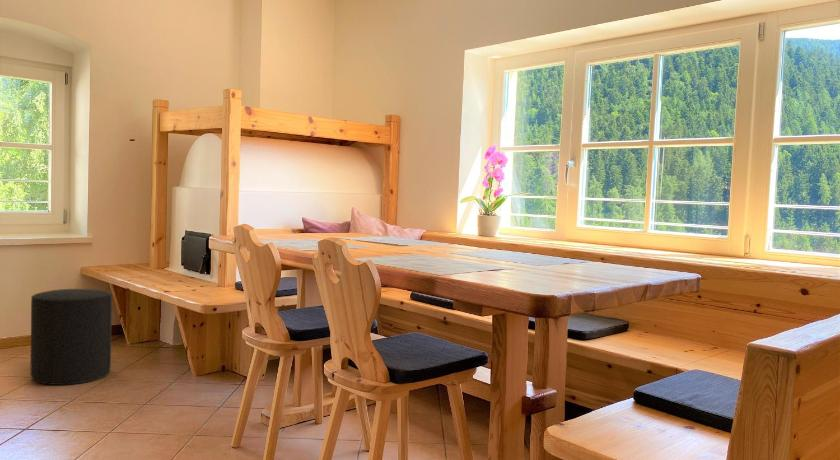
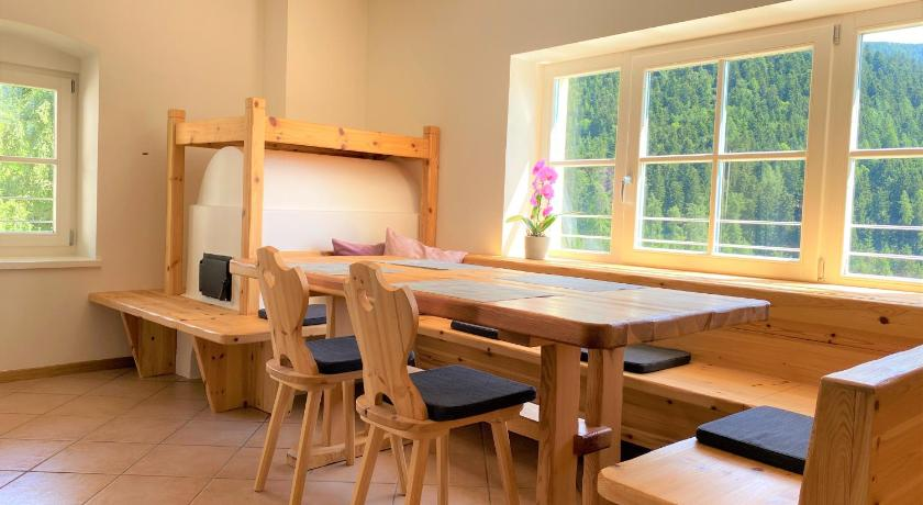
- stool (72, 333)
